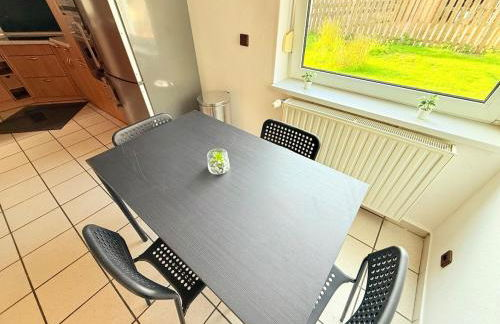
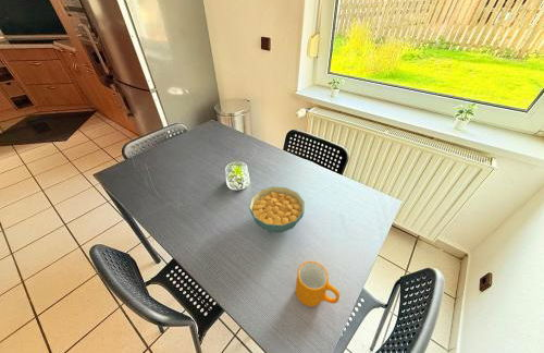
+ mug (317, 288)
+ cereal bowl (276, 214)
